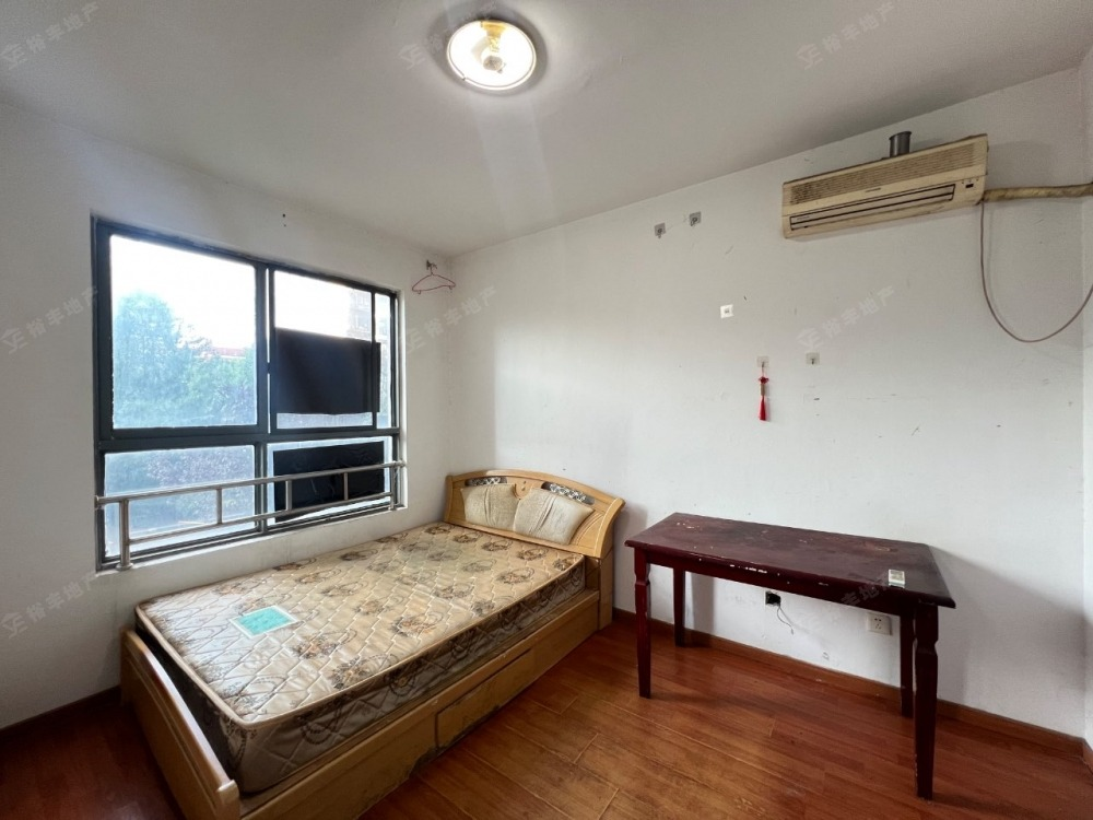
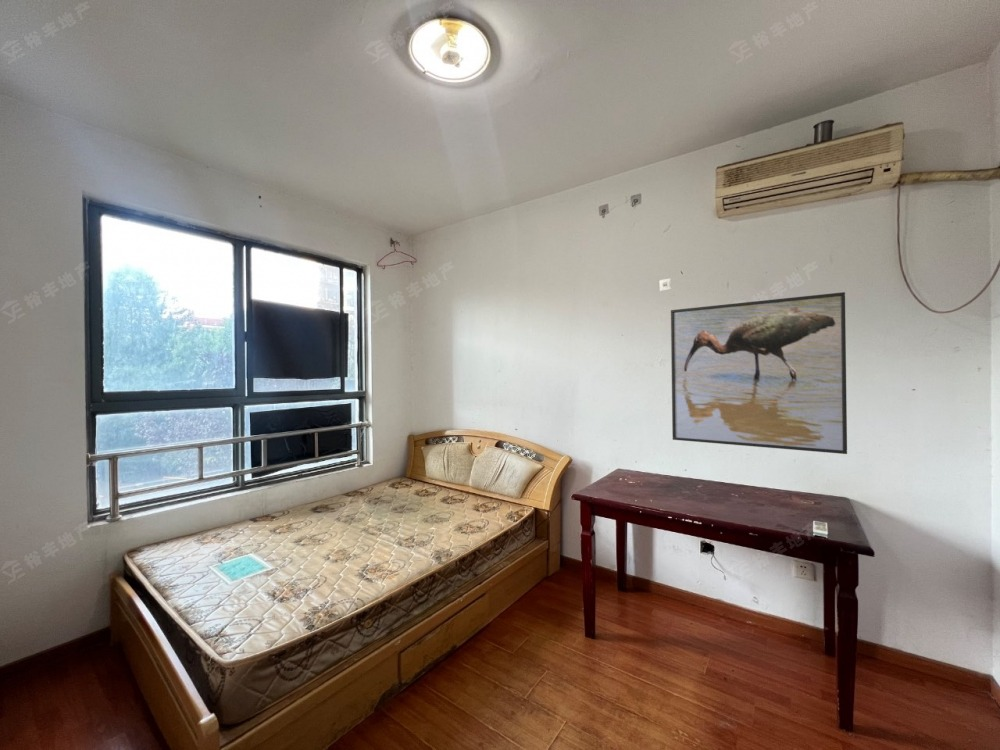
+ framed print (749, 374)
